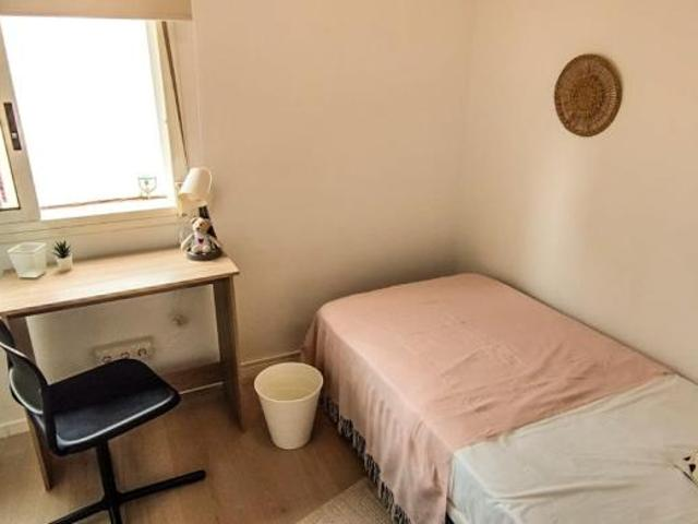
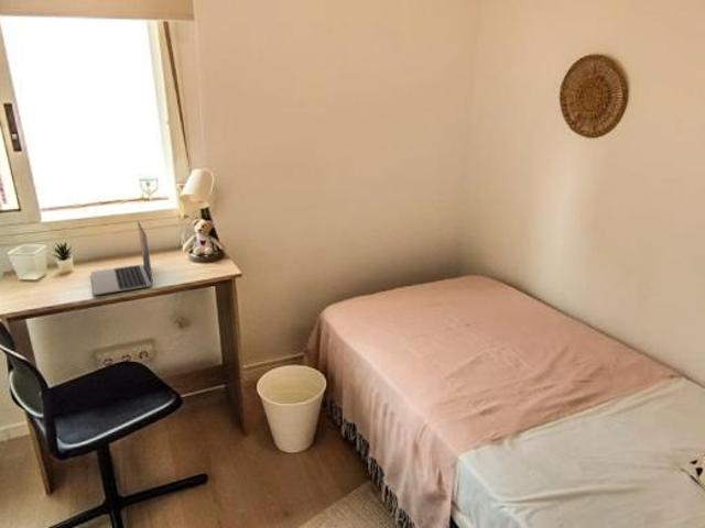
+ laptop (118, 267)
